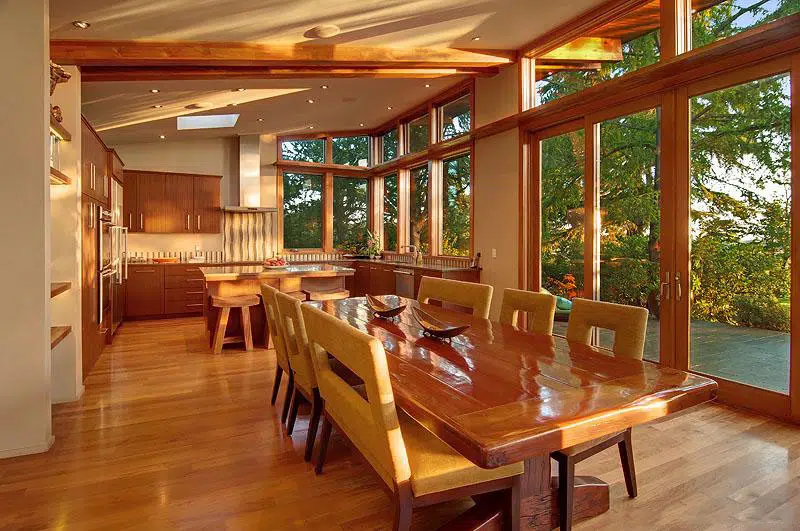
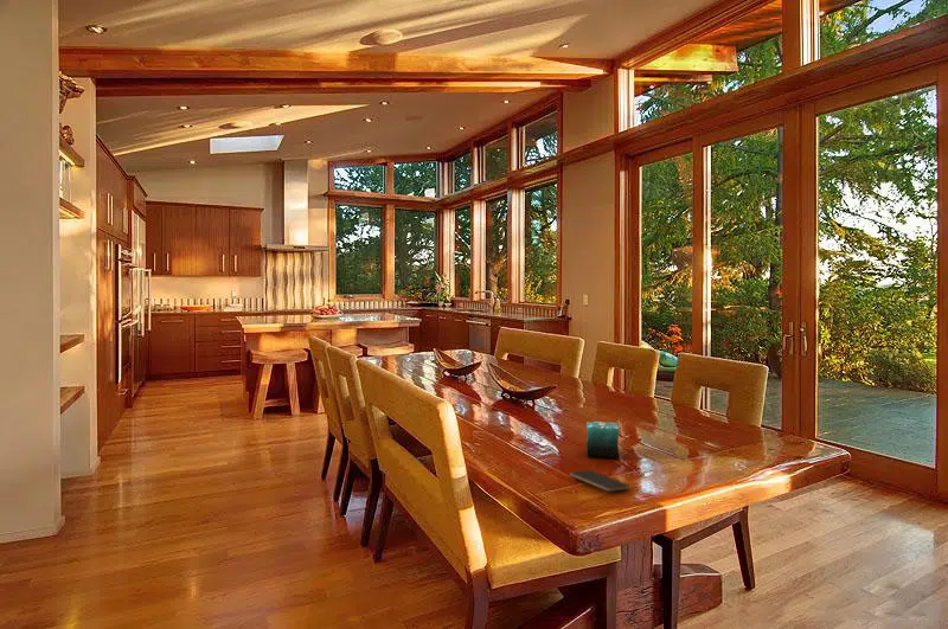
+ smartphone (598, 480)
+ candle (602, 432)
